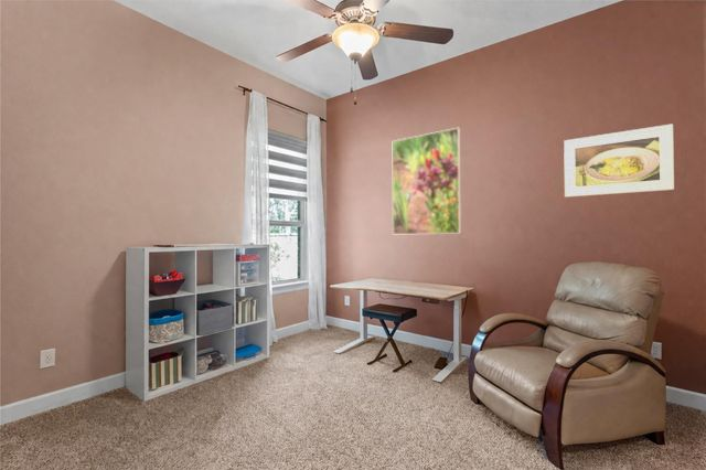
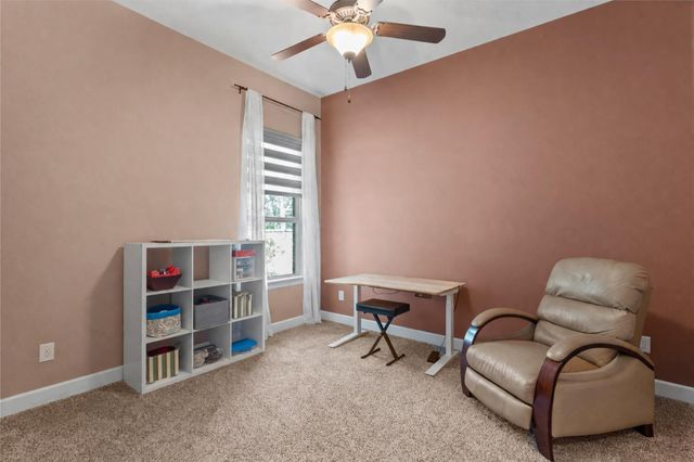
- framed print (424, 184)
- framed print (614, 163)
